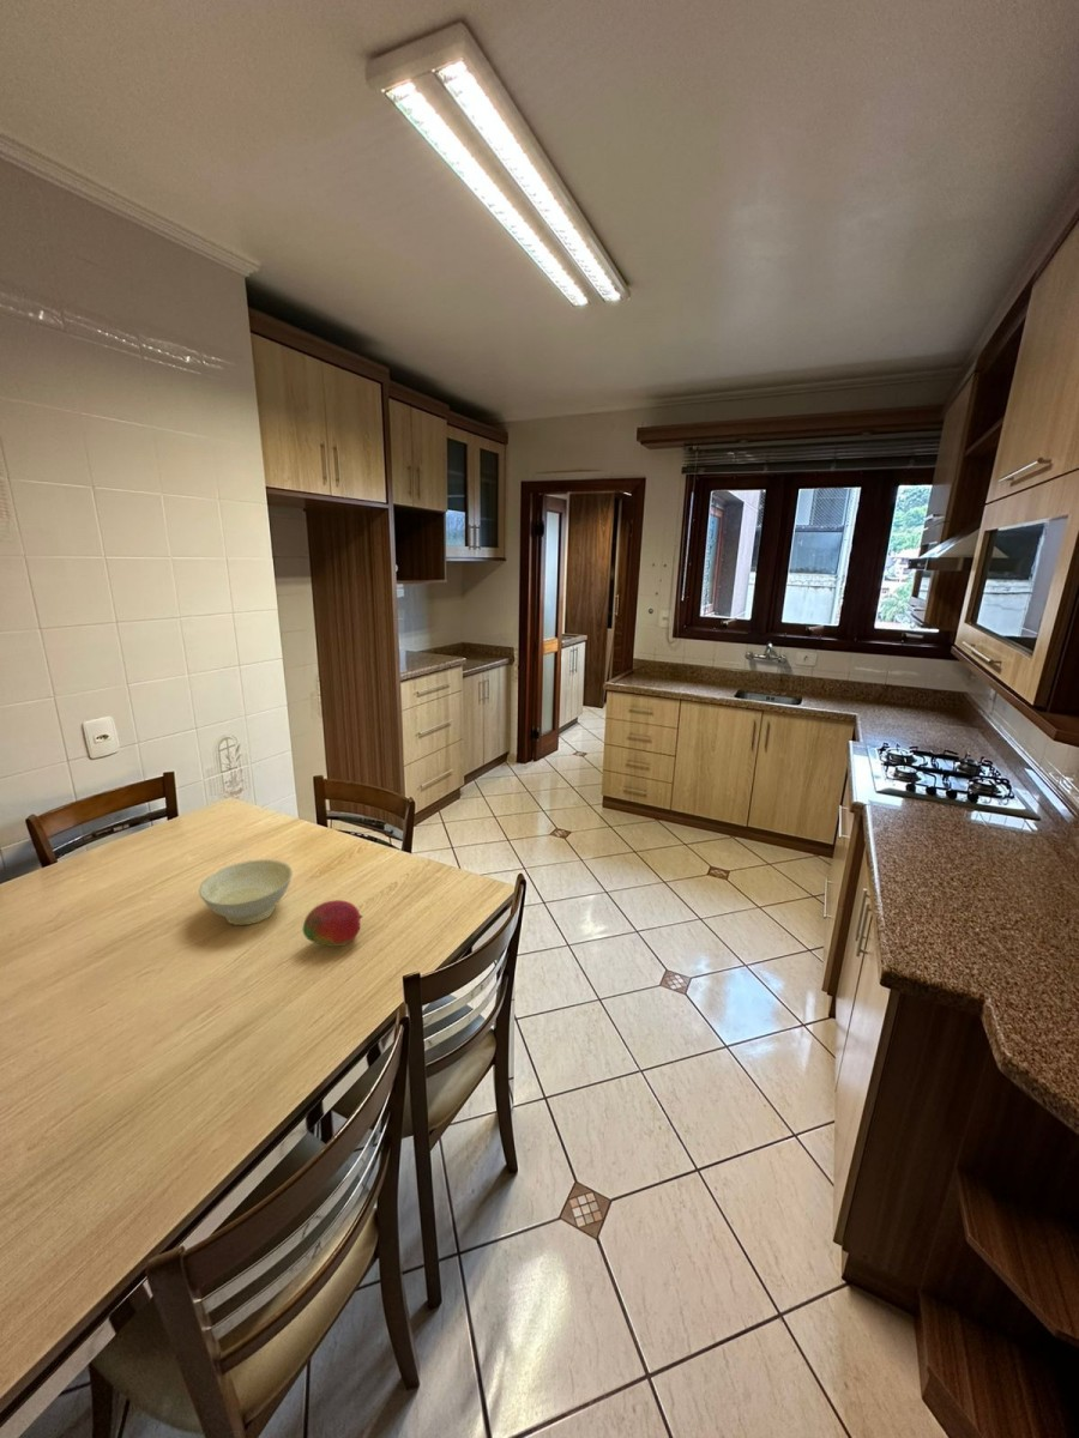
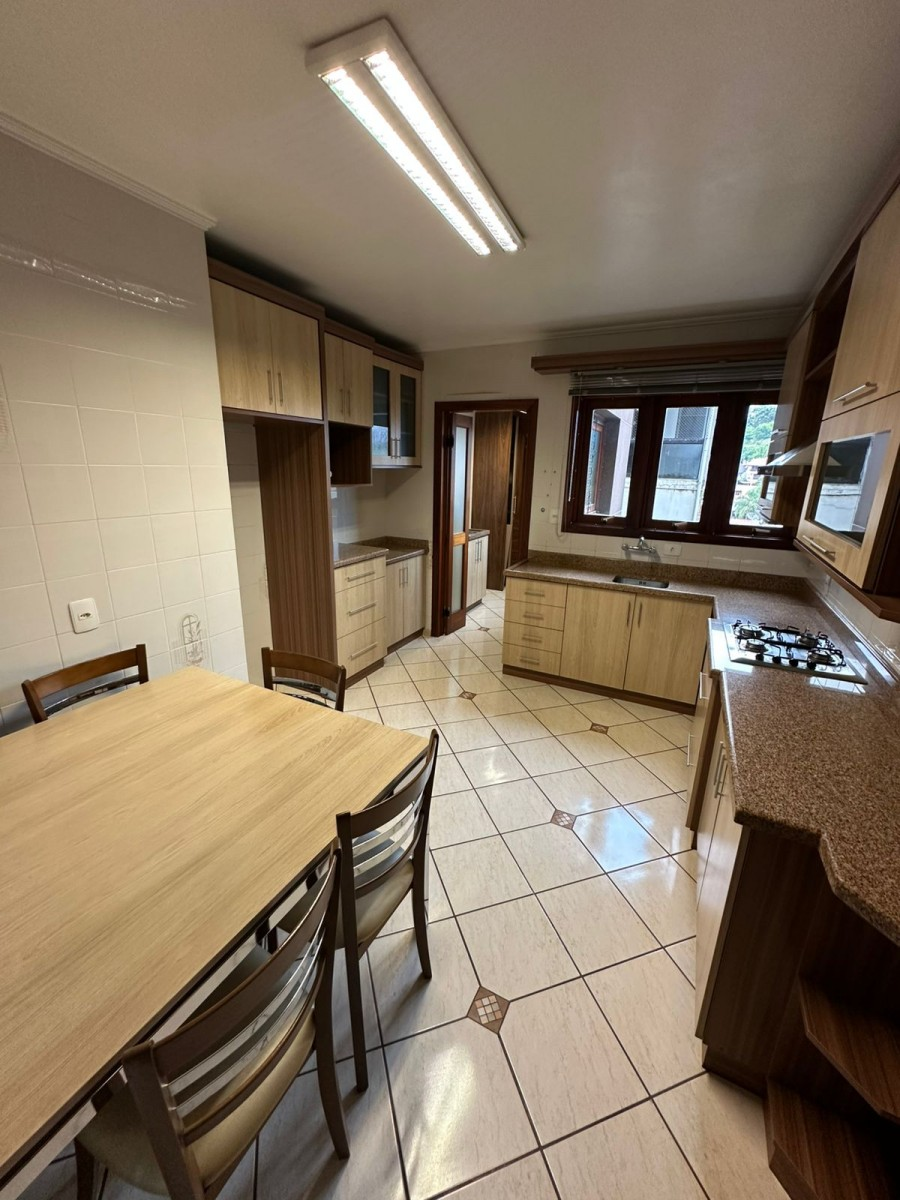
- fruit (333, 923)
- bowl (248, 895)
